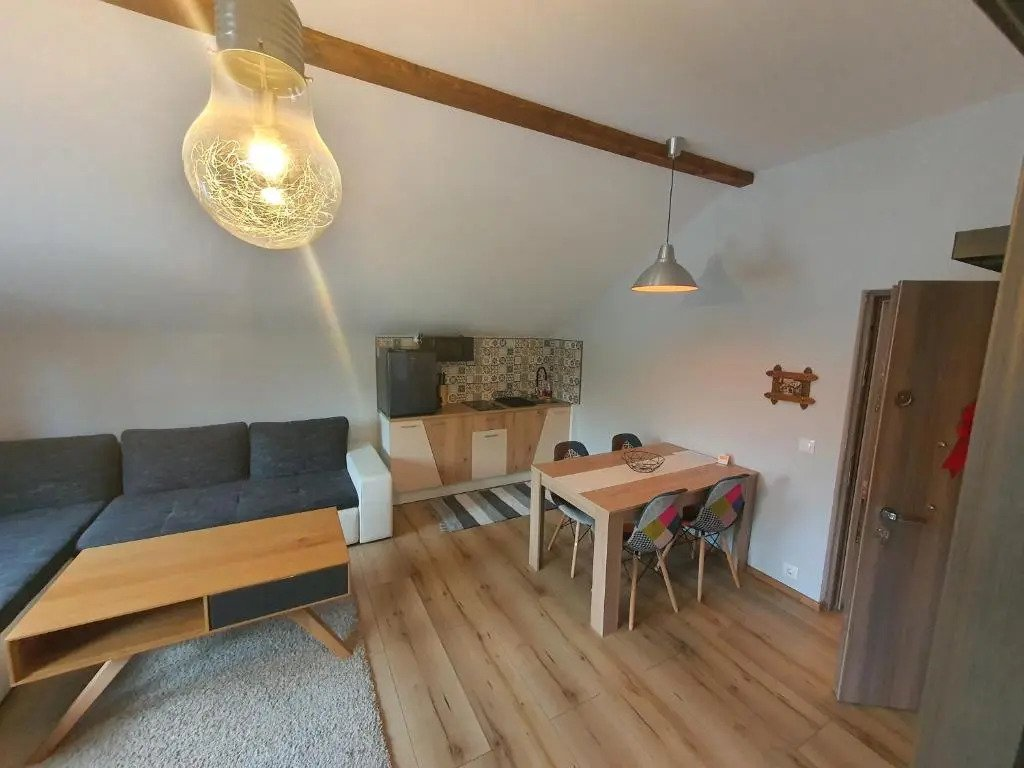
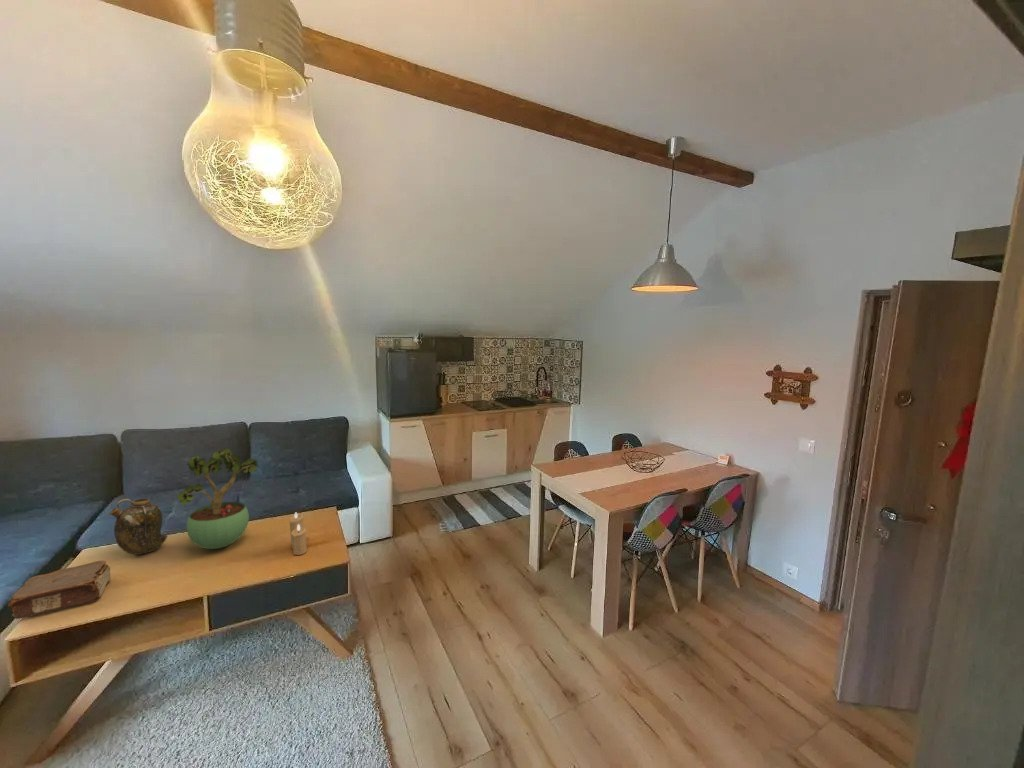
+ book (65, 587)
+ candle (297, 532)
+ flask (139, 525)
+ potted plant (220, 497)
